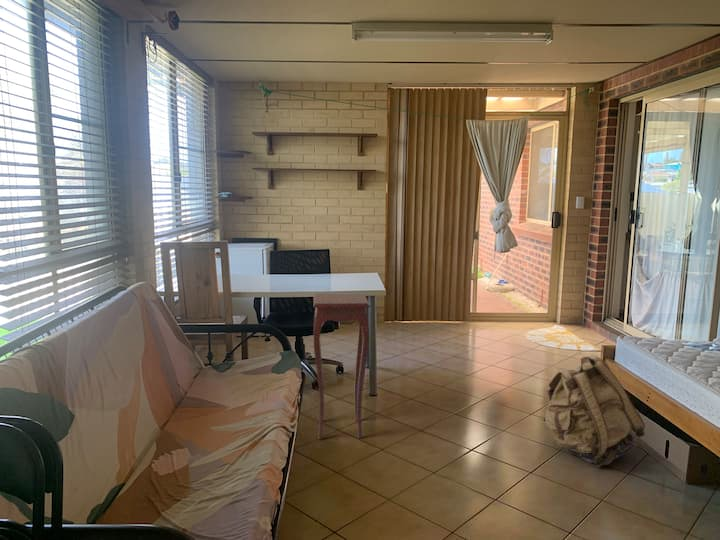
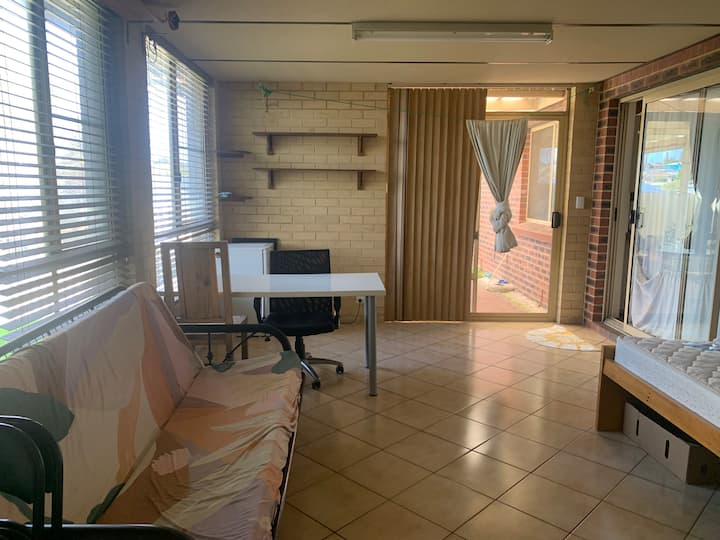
- side table (355, 368)
- backpack (596, 403)
